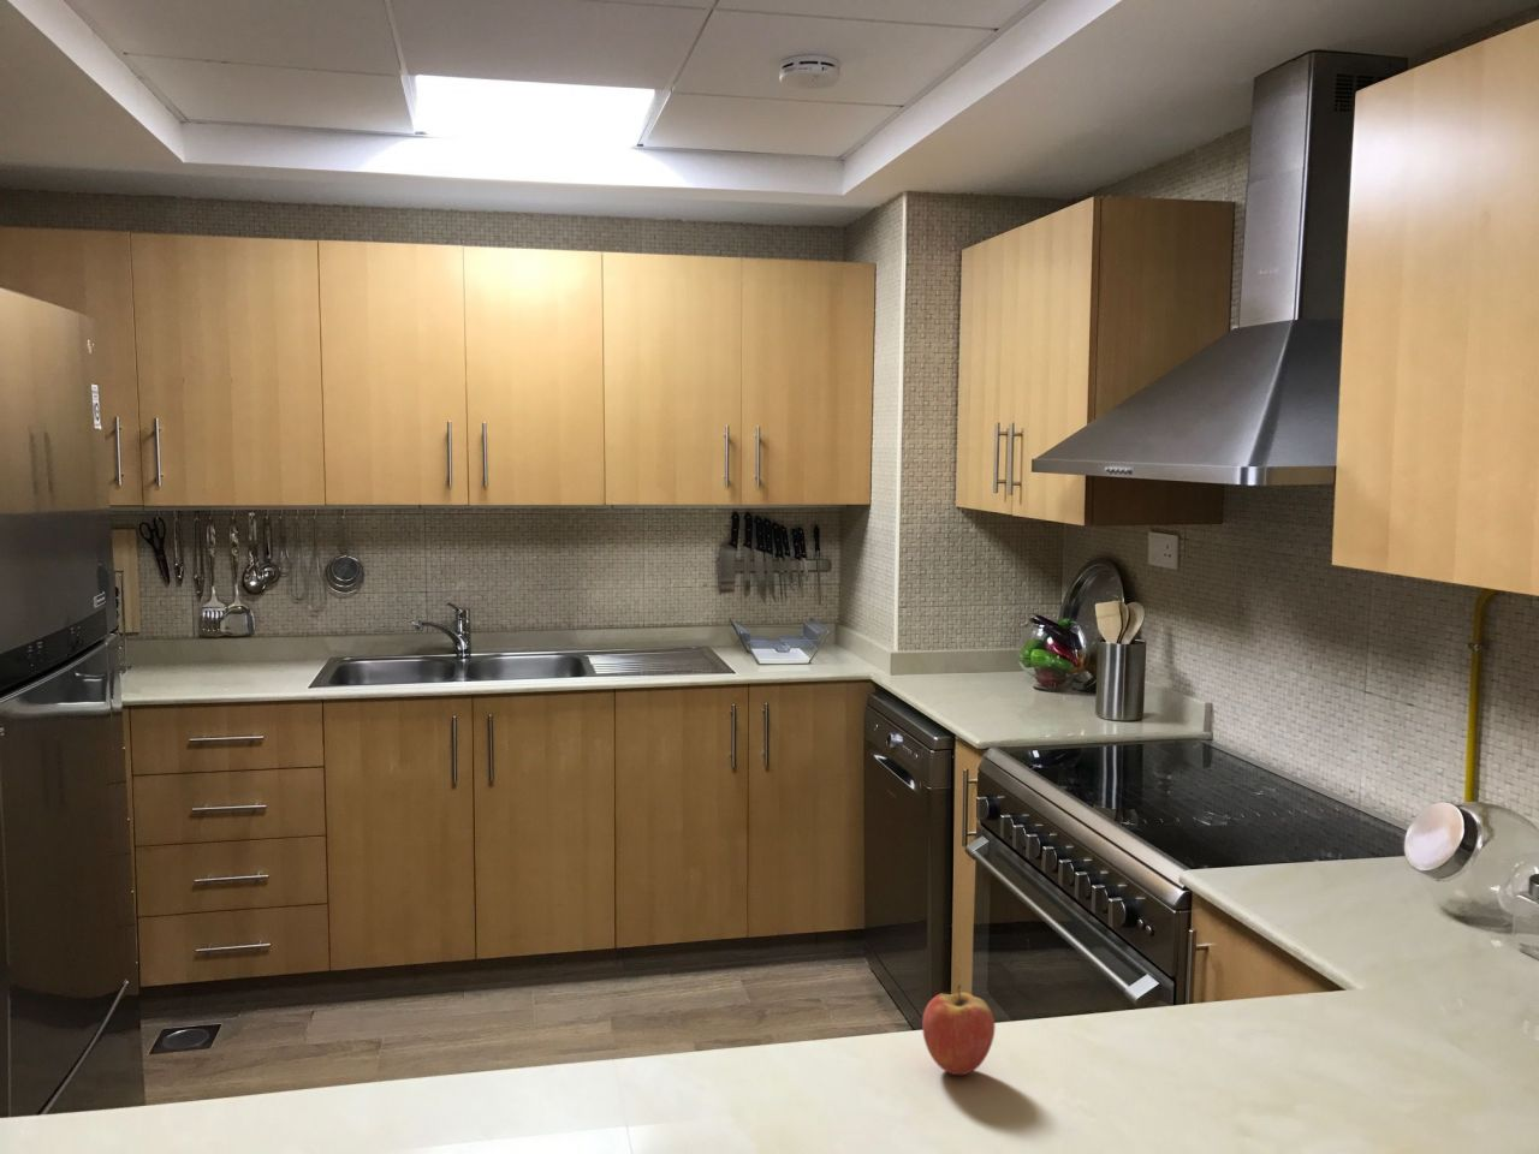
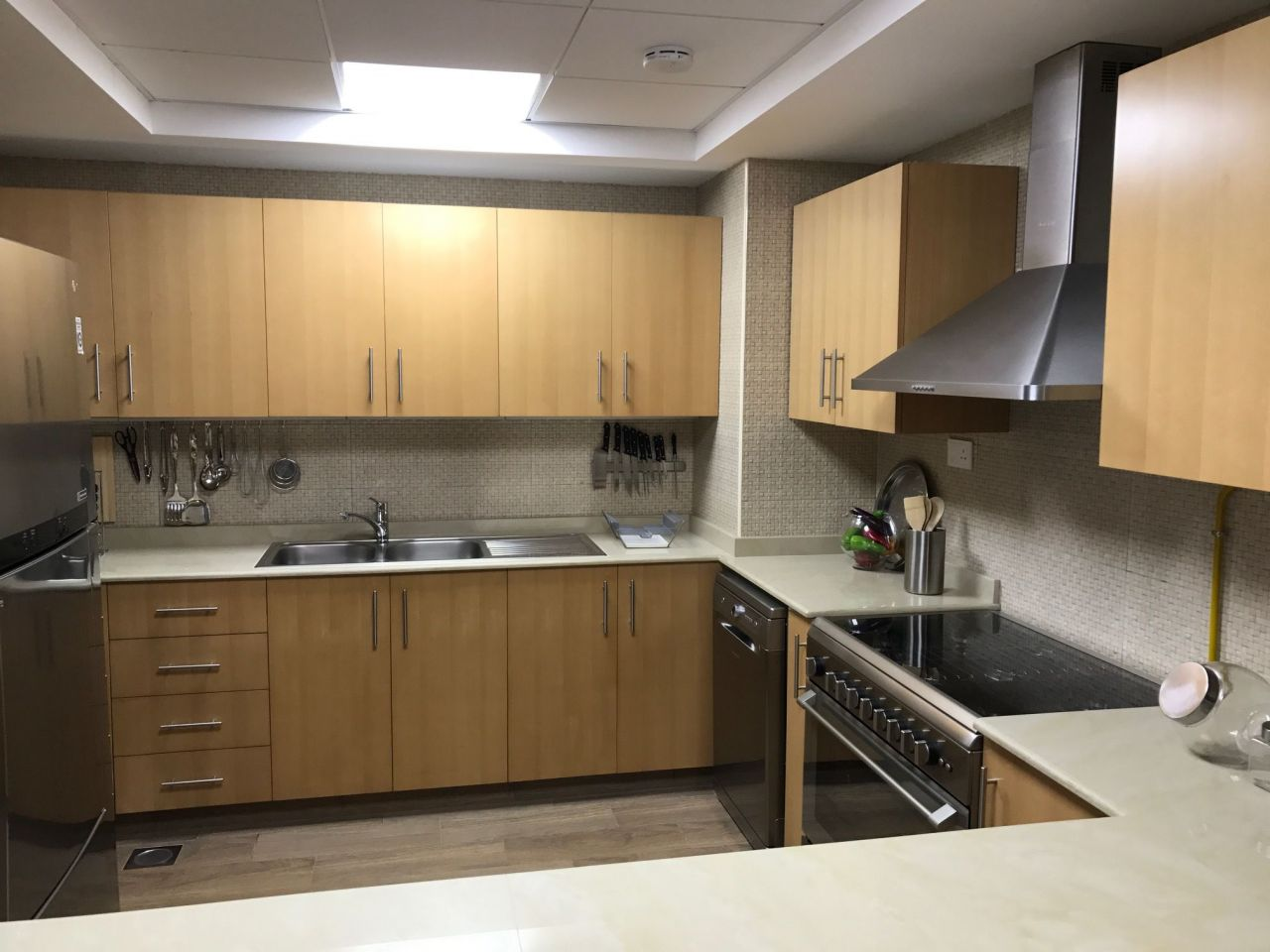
- fruit (959, 1026)
